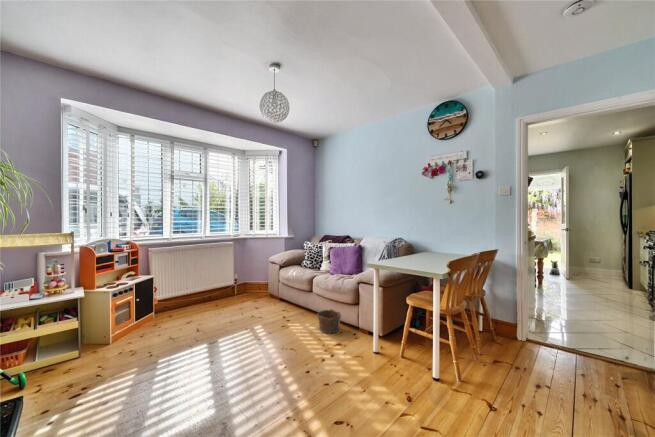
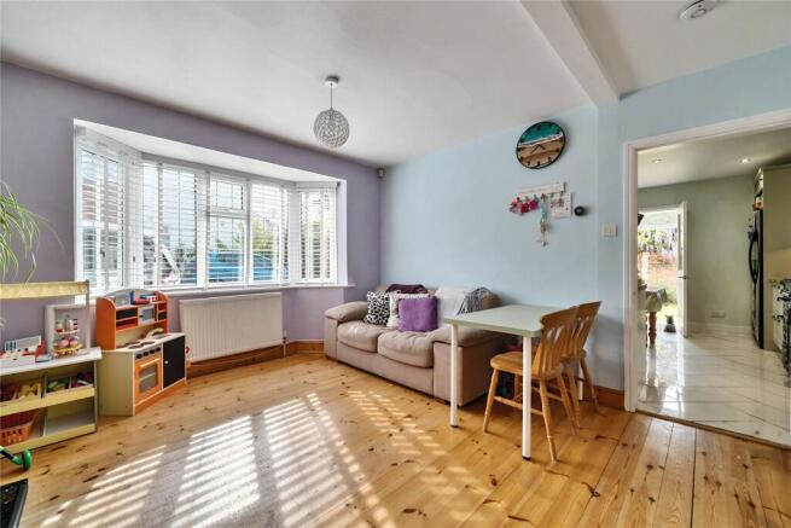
- clay pot (329, 317)
